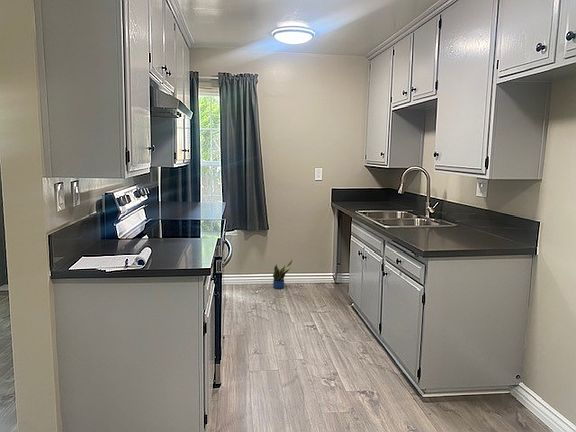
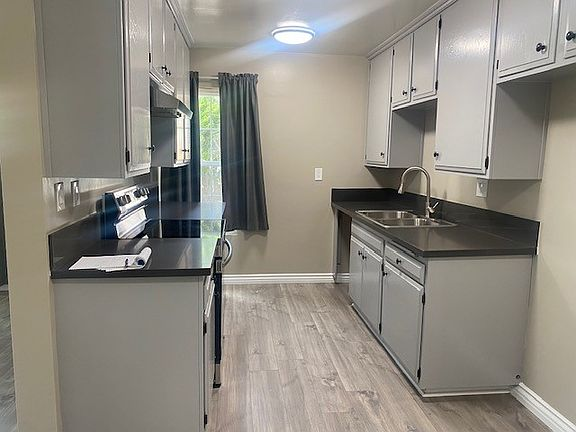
- potted plant (282, 273)
